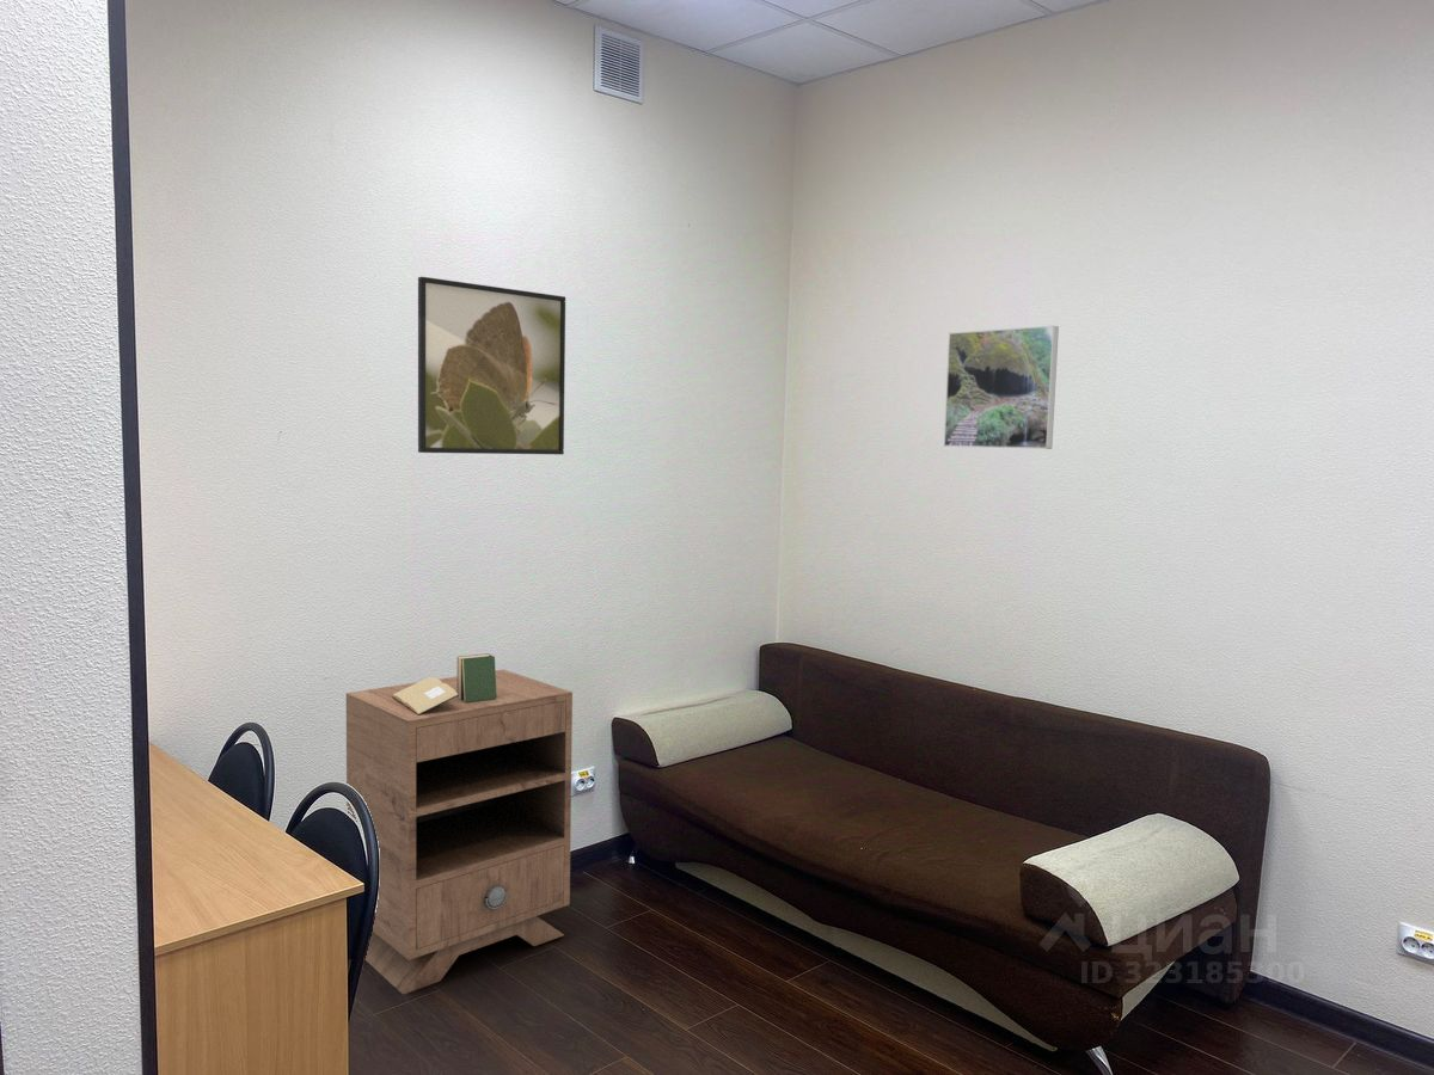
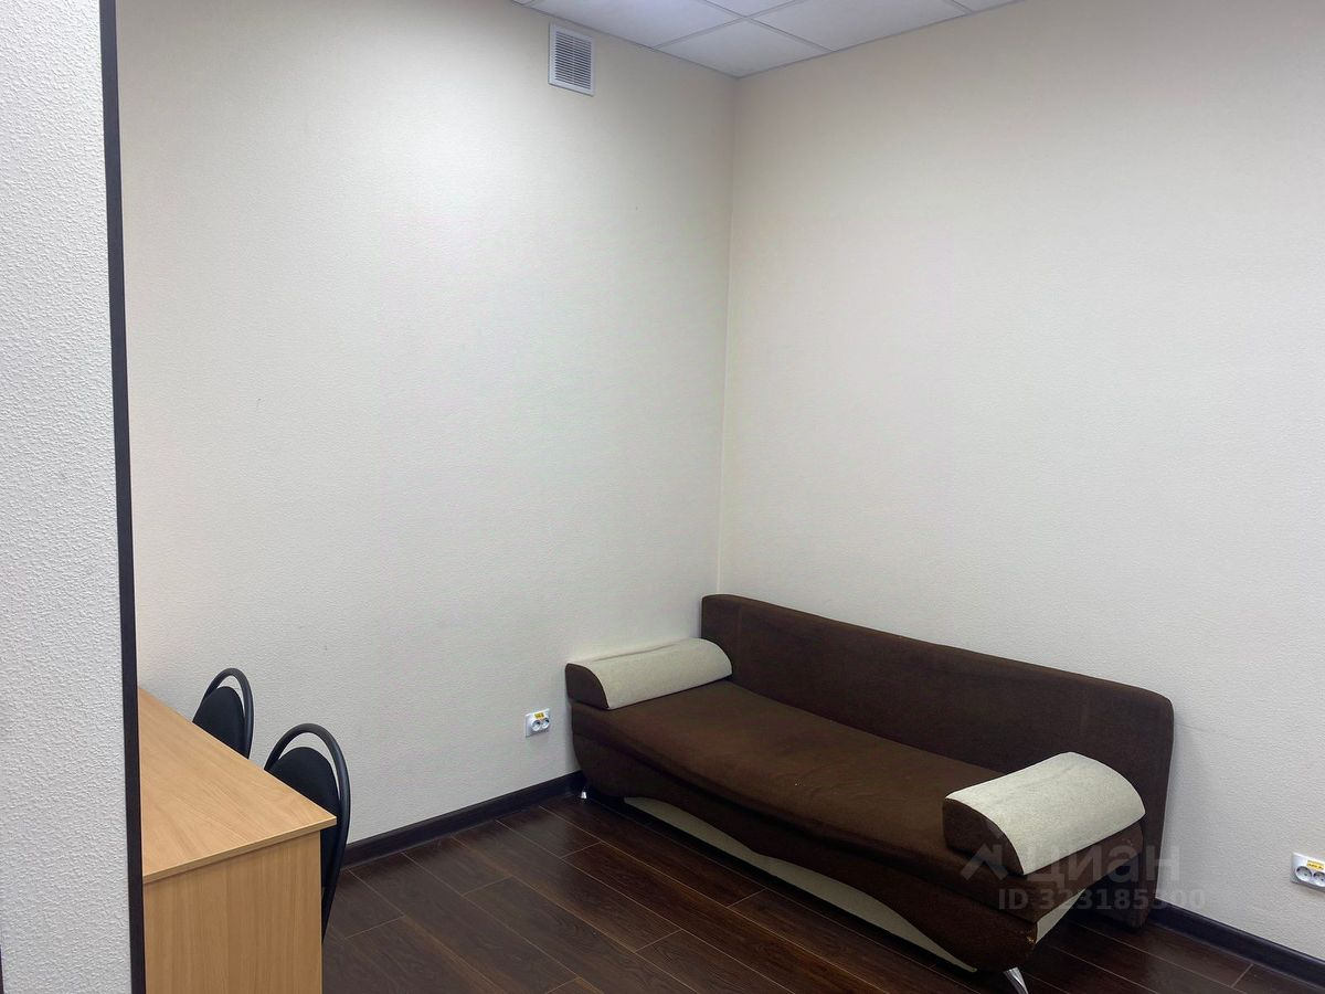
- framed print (998, 388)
- nightstand (461, 819)
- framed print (495, 370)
- book (446, 683)
